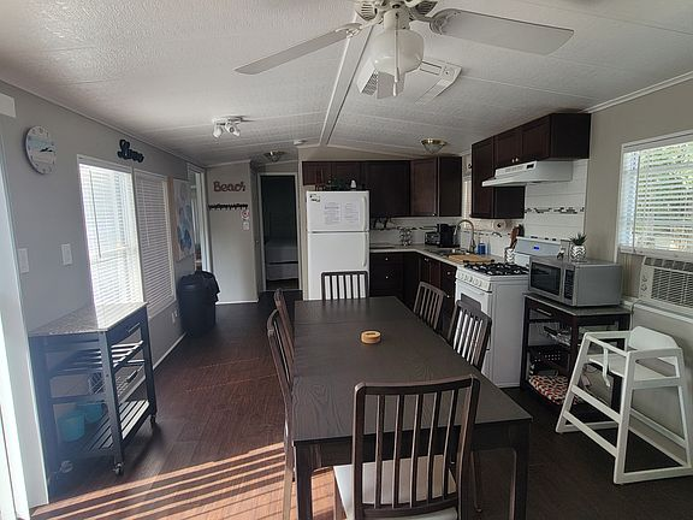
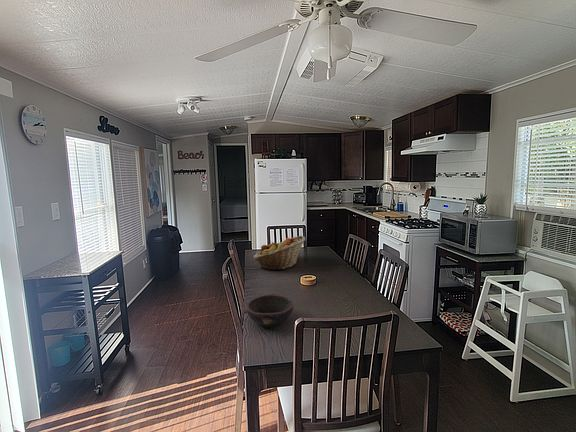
+ fruit basket (280, 251)
+ bowl (270, 311)
